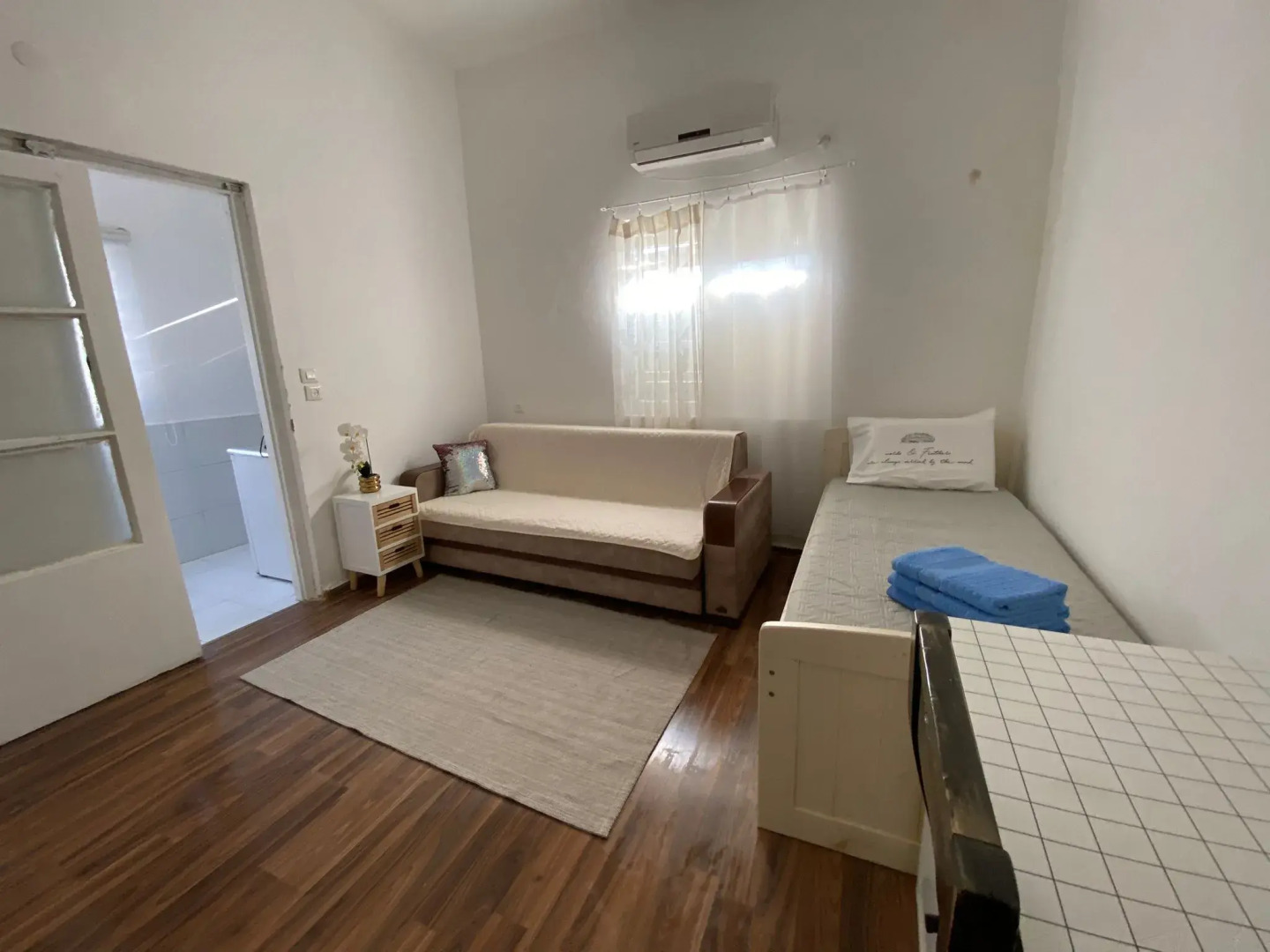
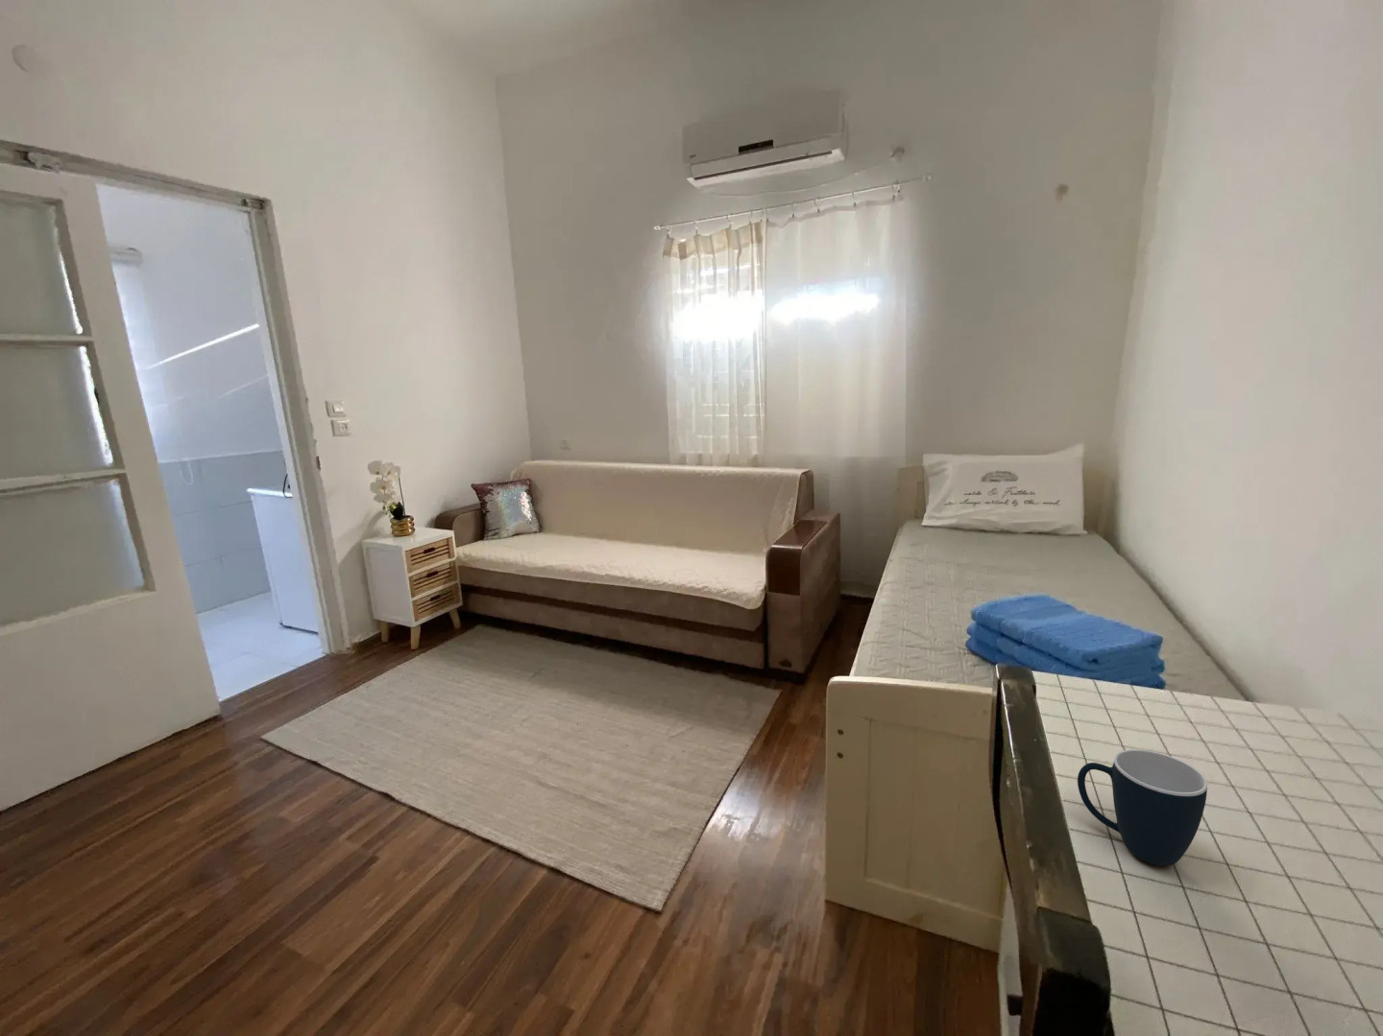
+ mug (1136, 805)
